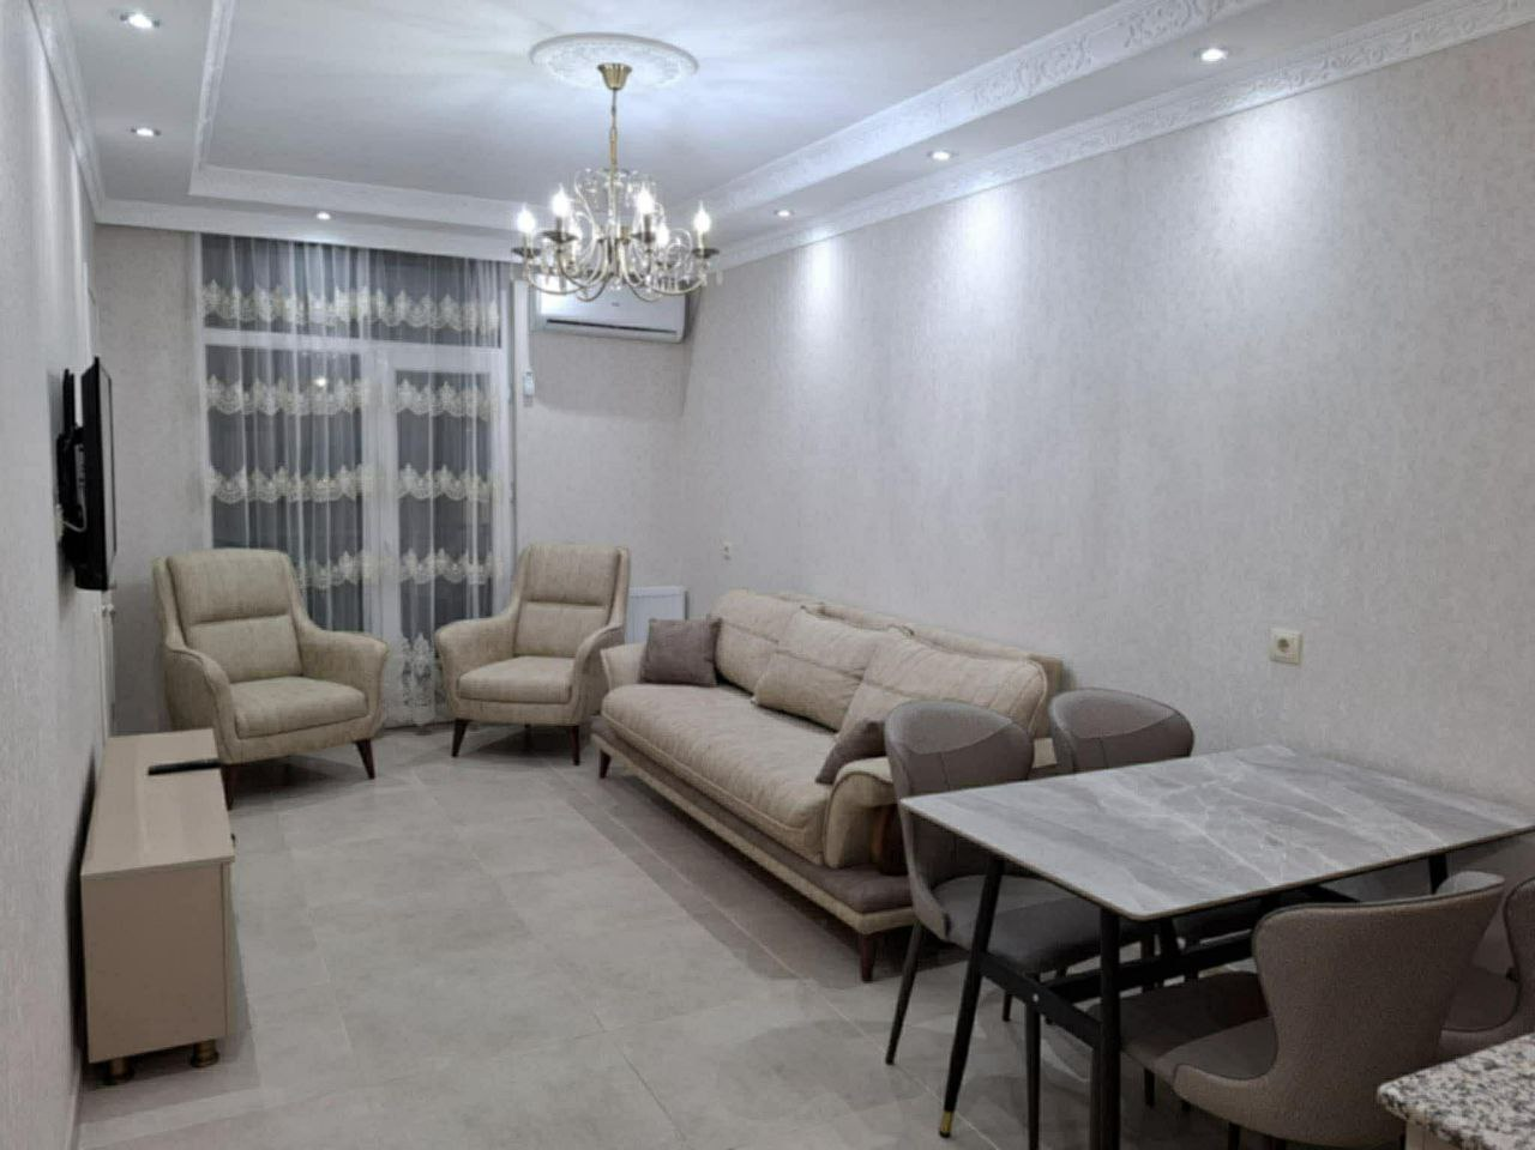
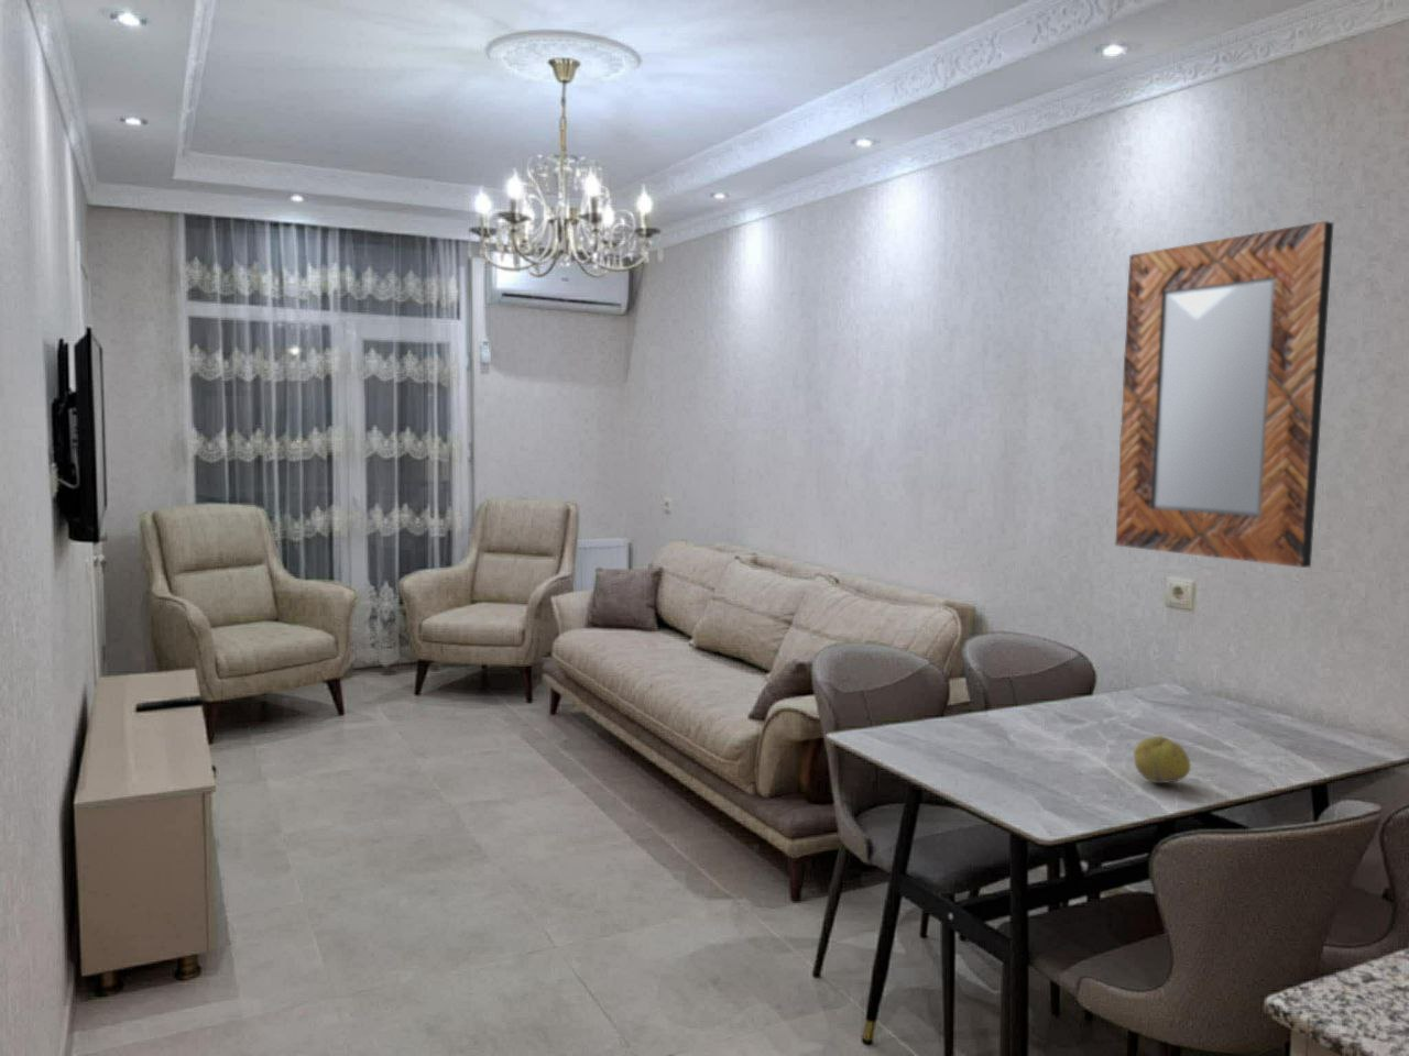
+ fruit (1160, 760)
+ home mirror (1213, 399)
